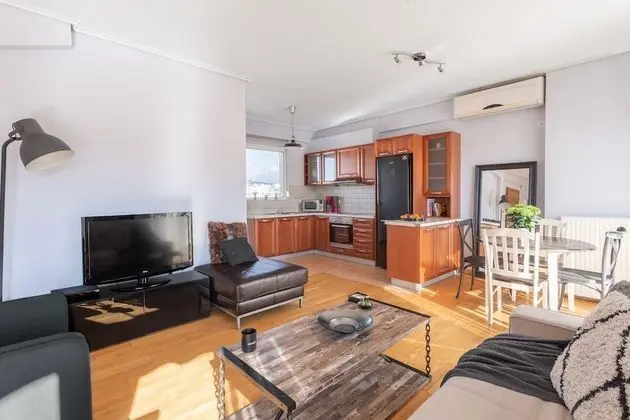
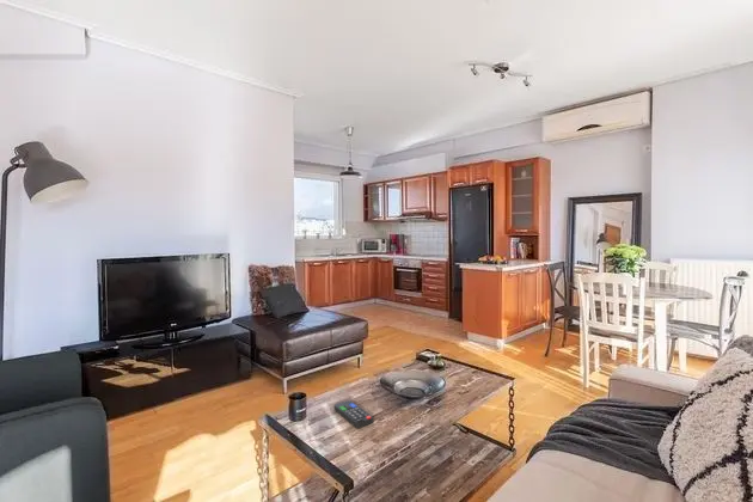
+ remote control (353, 412)
